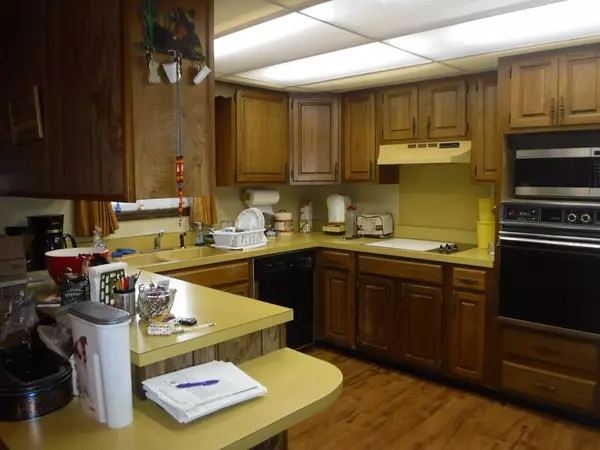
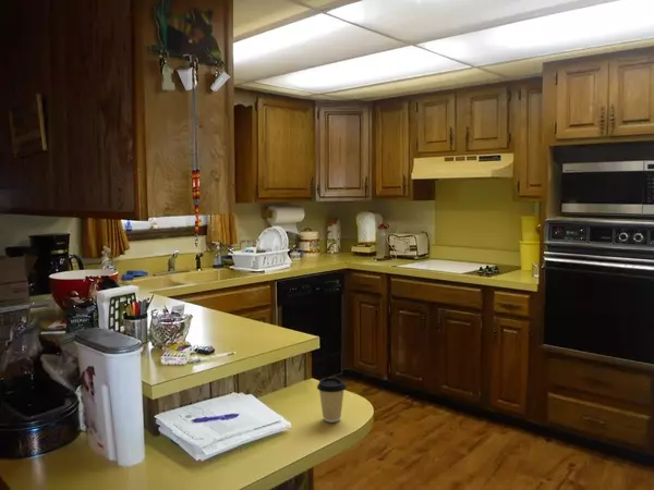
+ coffee cup (331, 400)
